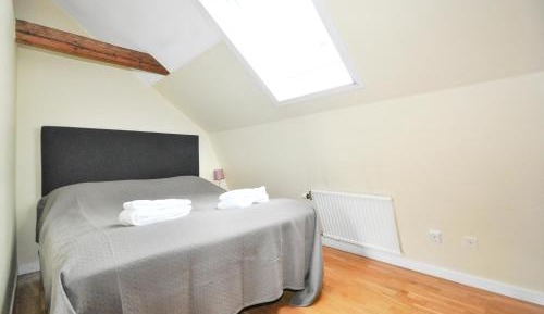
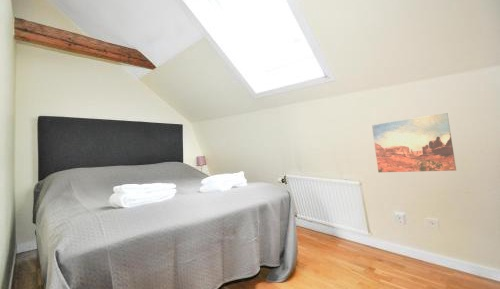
+ wall art (409, 145)
